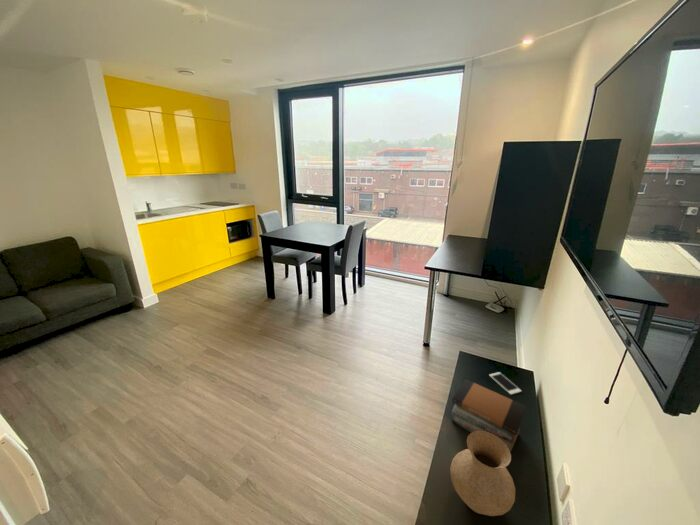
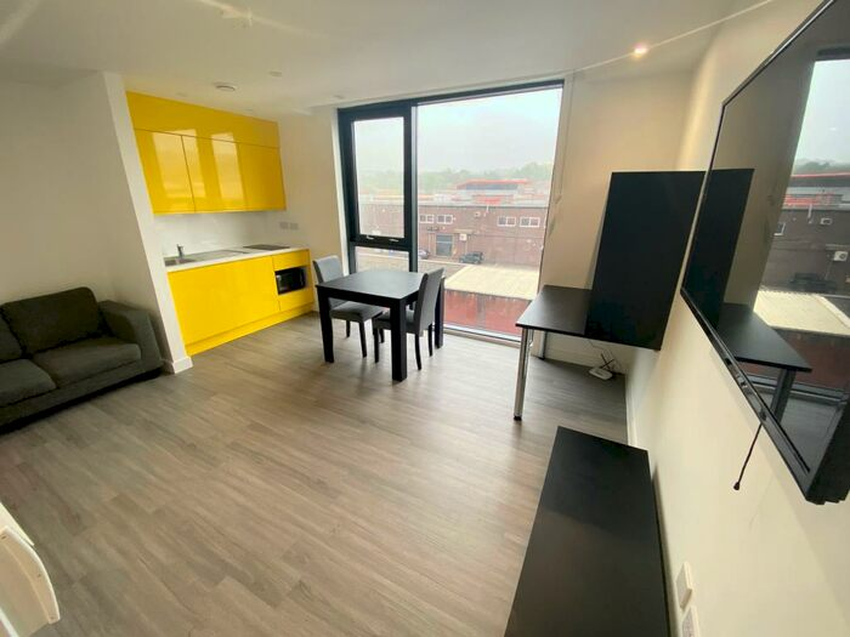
- cell phone (504, 382)
- vase (482, 473)
- book stack (485, 414)
